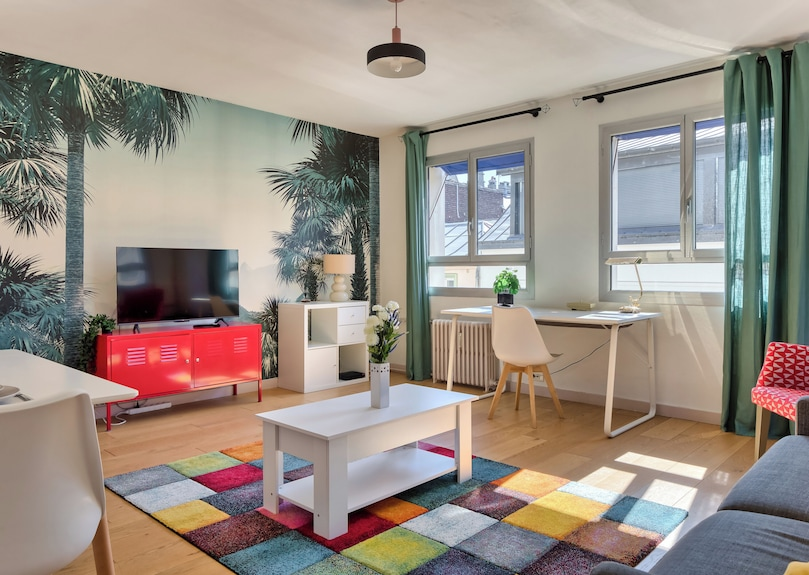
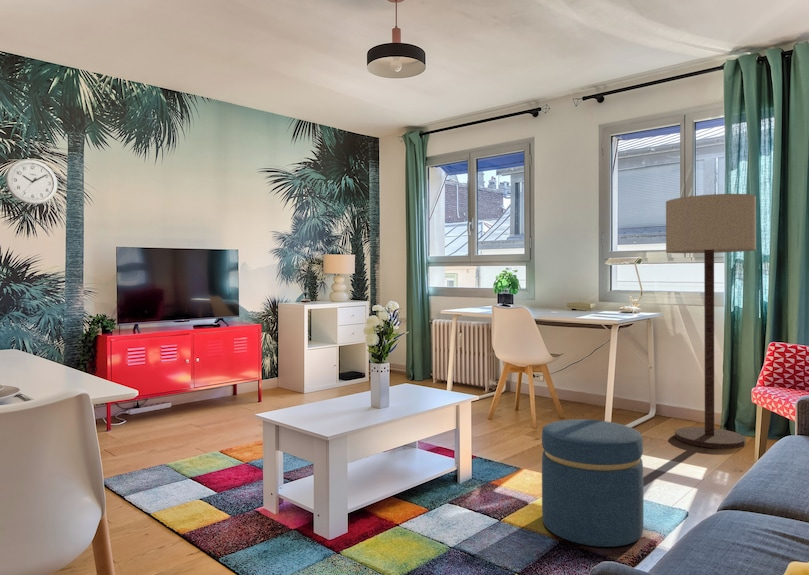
+ wall clock (32, 181)
+ floor lamp (709, 320)
+ ottoman (591, 476)
